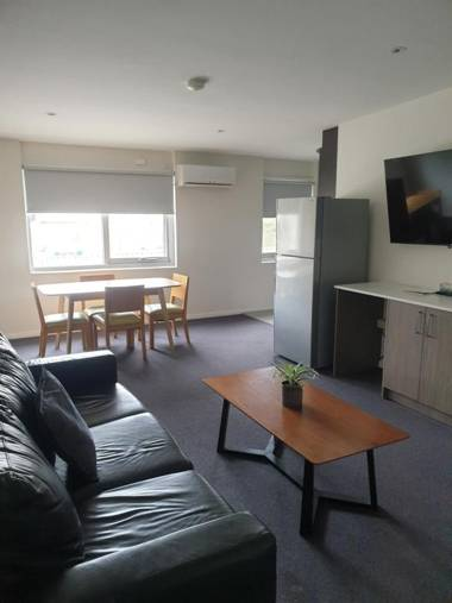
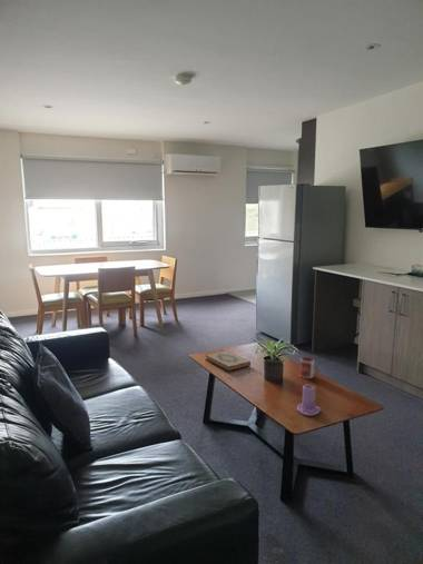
+ candle (308, 396)
+ hardback book (227, 359)
+ mug (308, 368)
